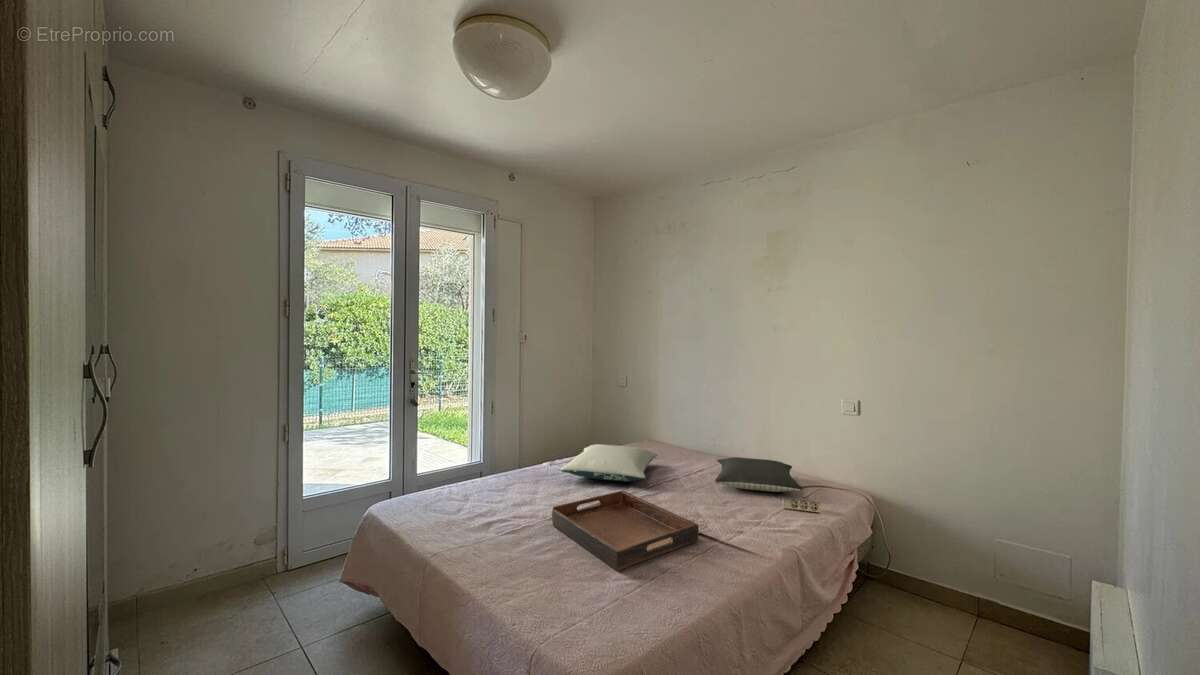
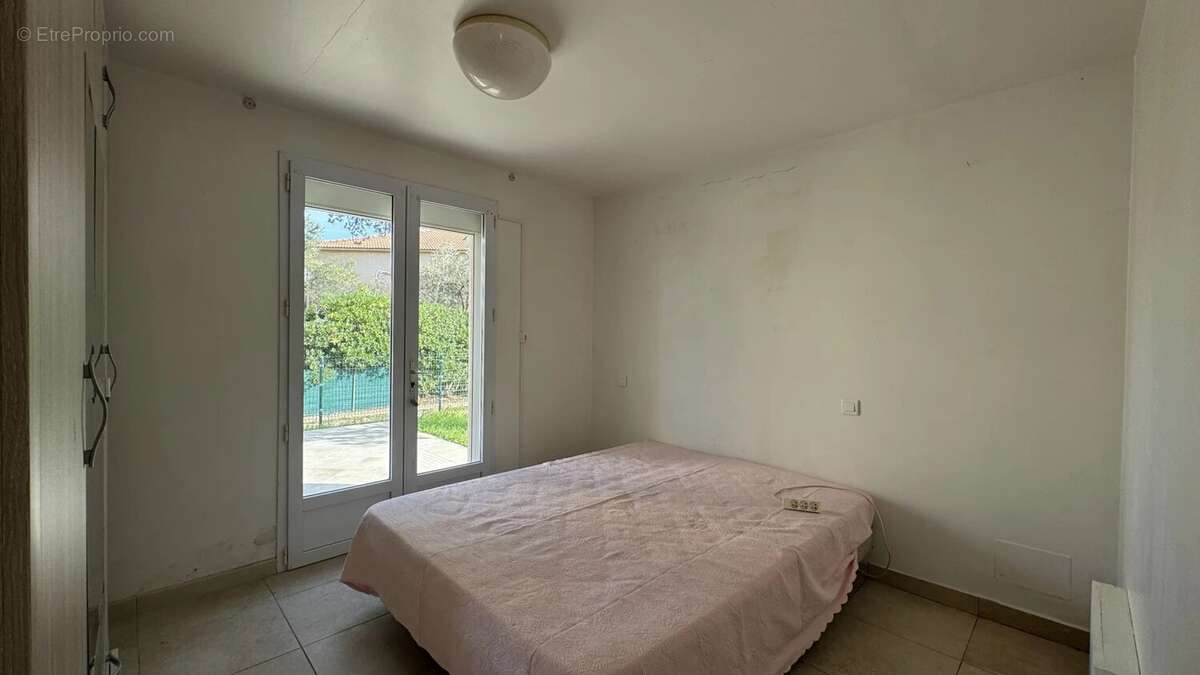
- serving tray (620, 523)
- pillow (755, 473)
- pillow (611, 461)
